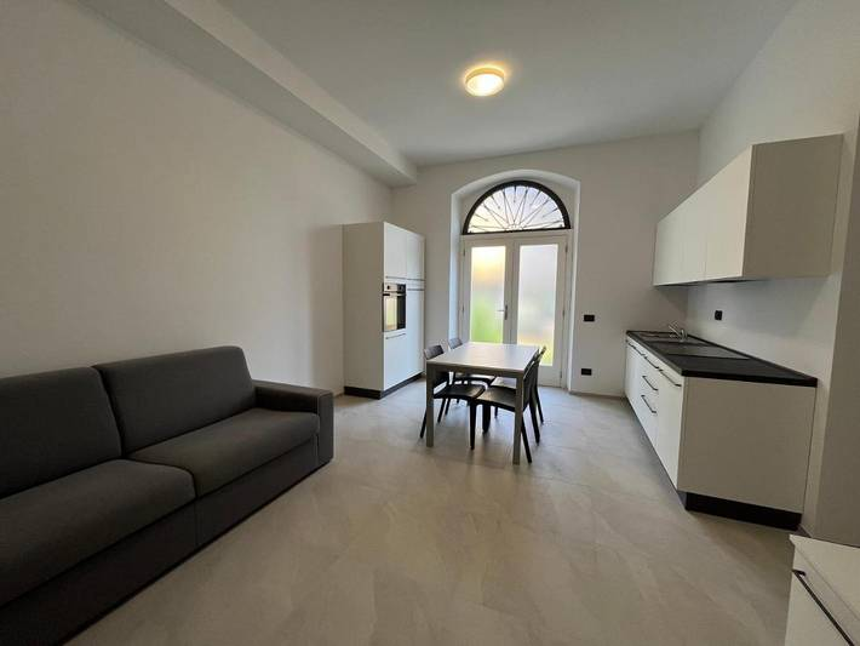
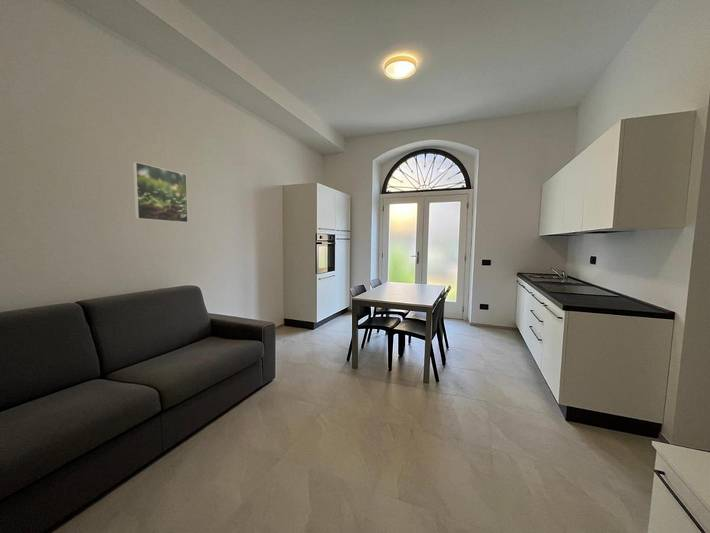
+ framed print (162, 195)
